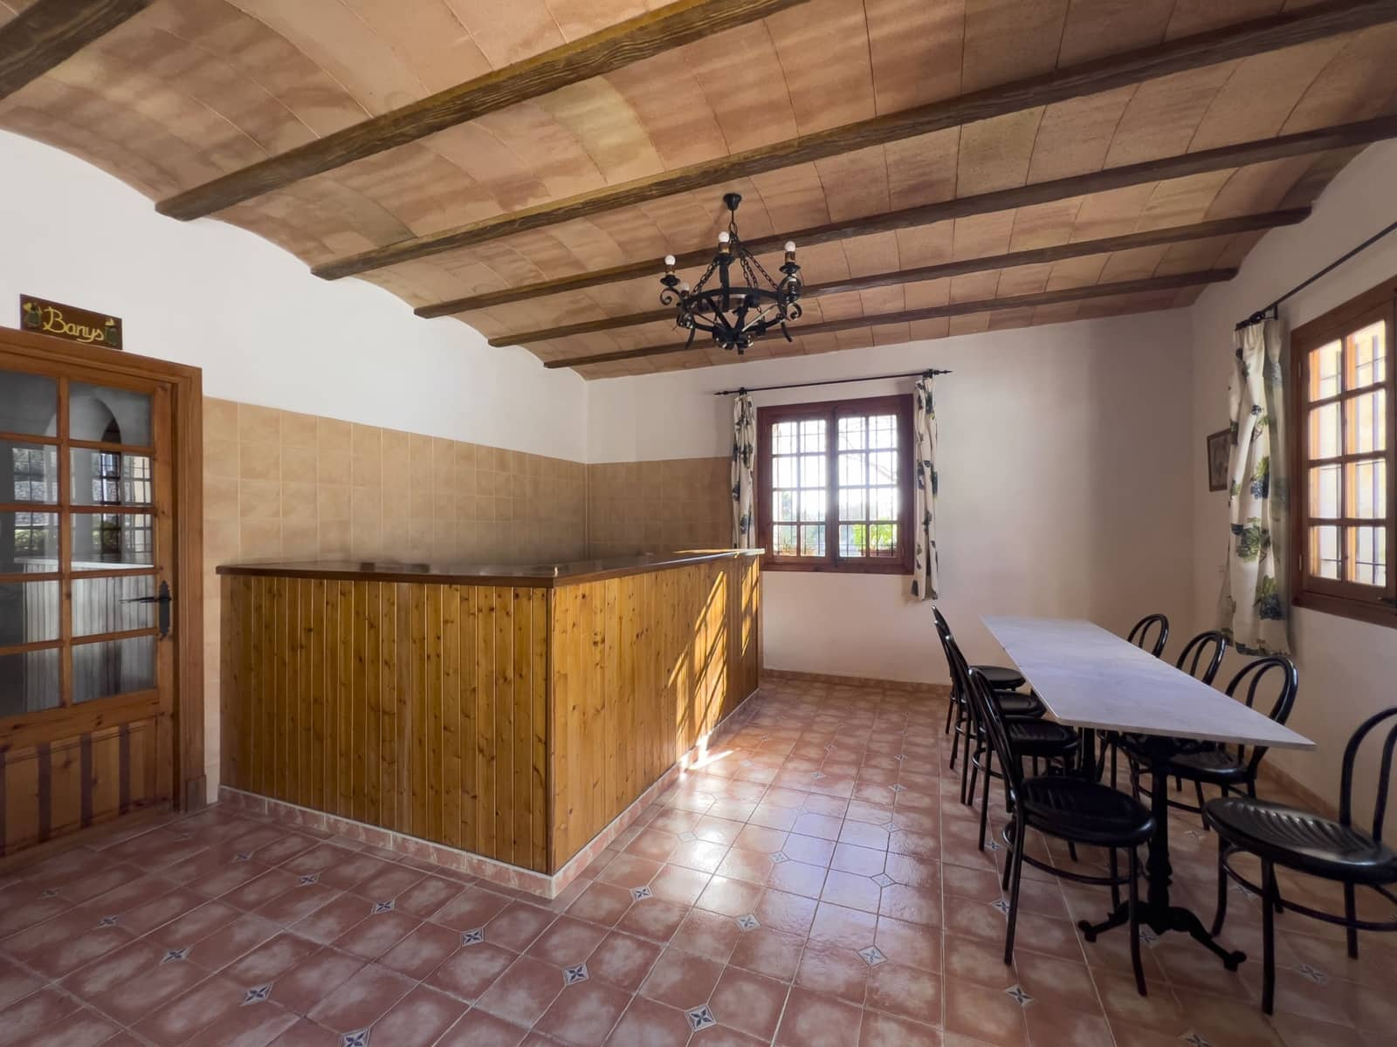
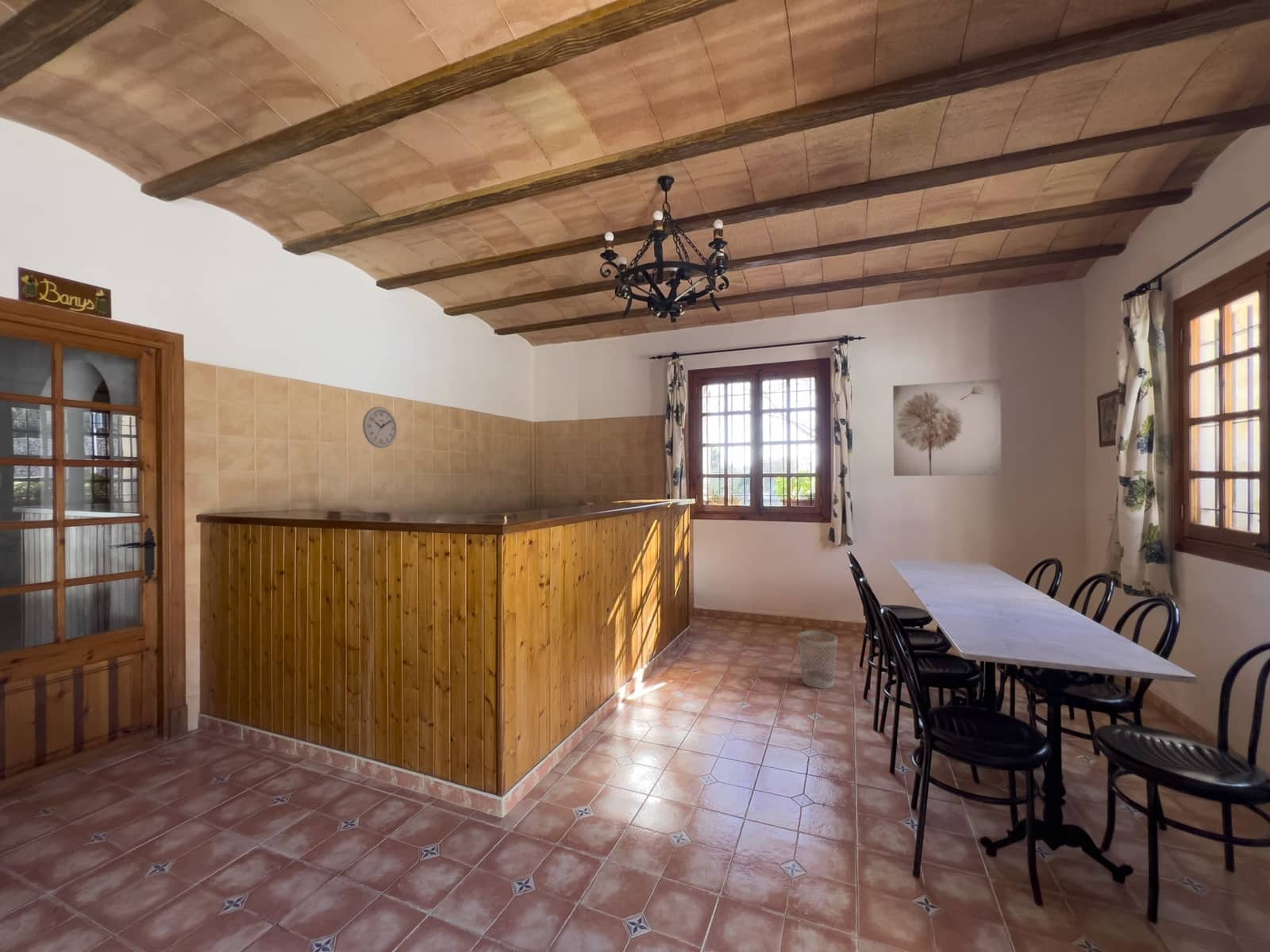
+ wall art (945, 428)
+ wall clock (381, 427)
+ wastebasket (818, 659)
